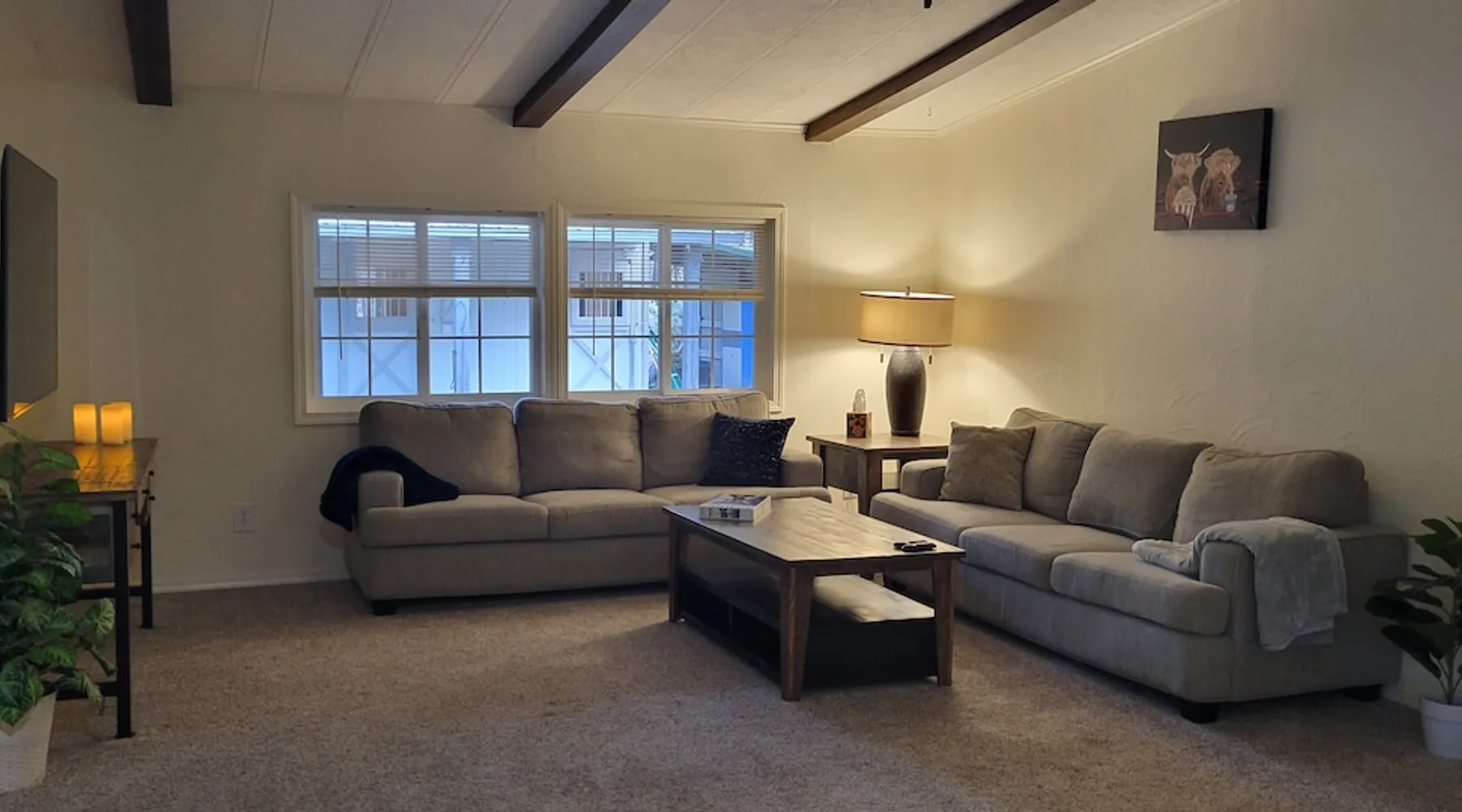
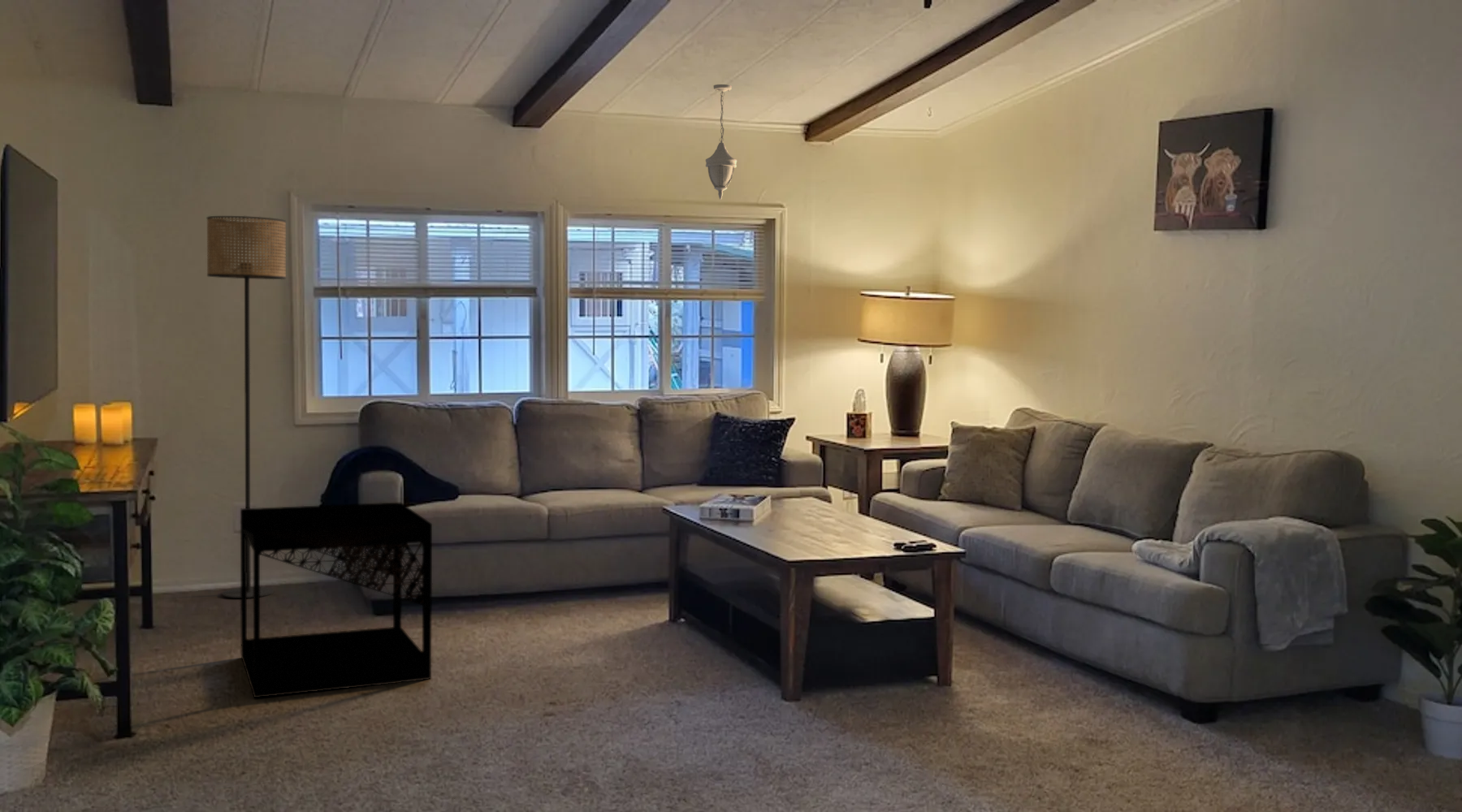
+ pendant light (721, 143)
+ floor lamp (247, 408)
+ side table (336, 578)
